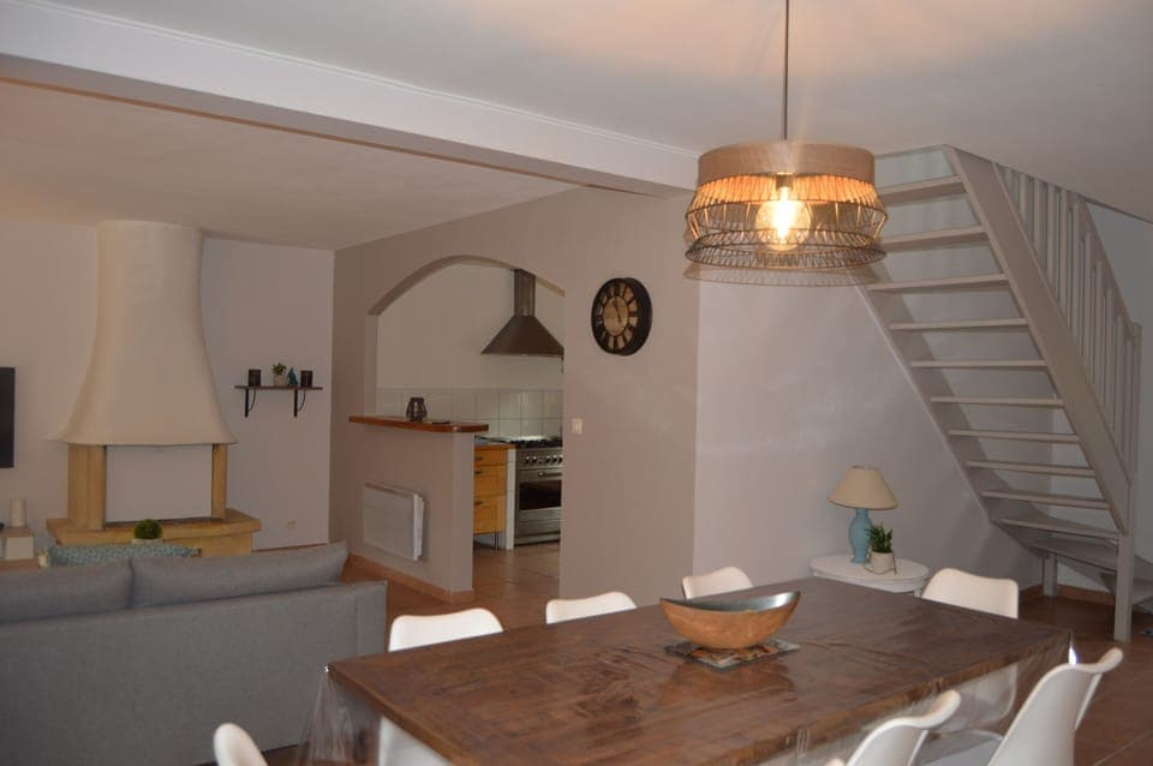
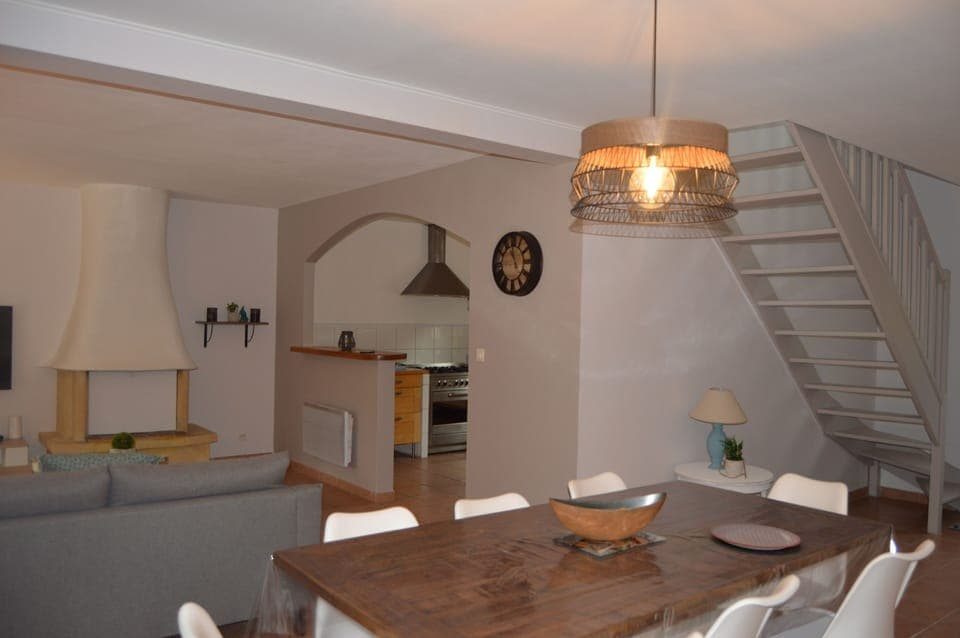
+ plate (754, 537)
